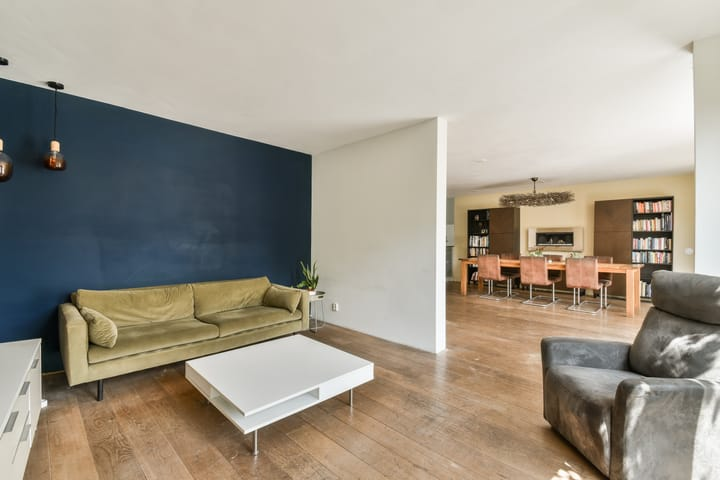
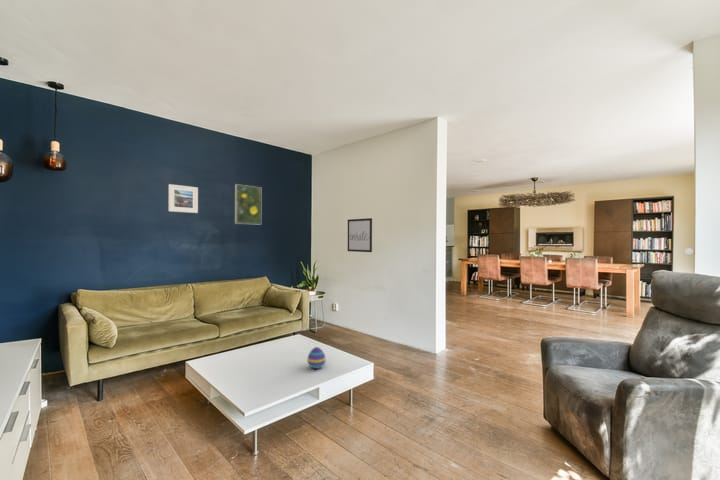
+ decorative egg (316, 357)
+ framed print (183, 199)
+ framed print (248, 205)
+ wall art (359, 235)
